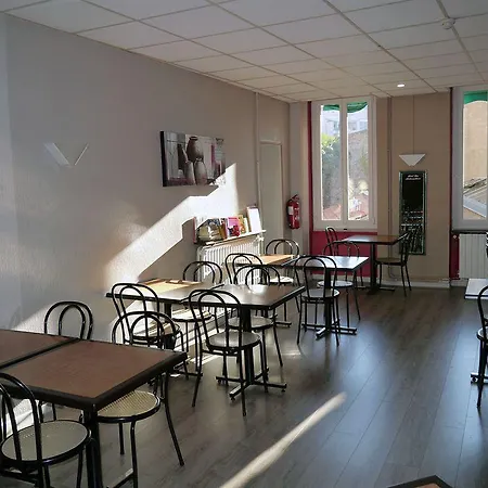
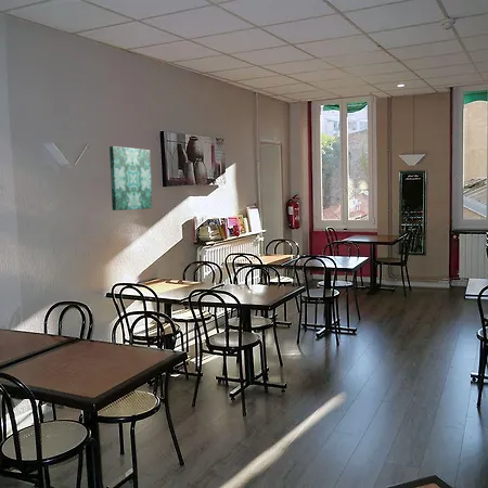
+ wall art (131, 179)
